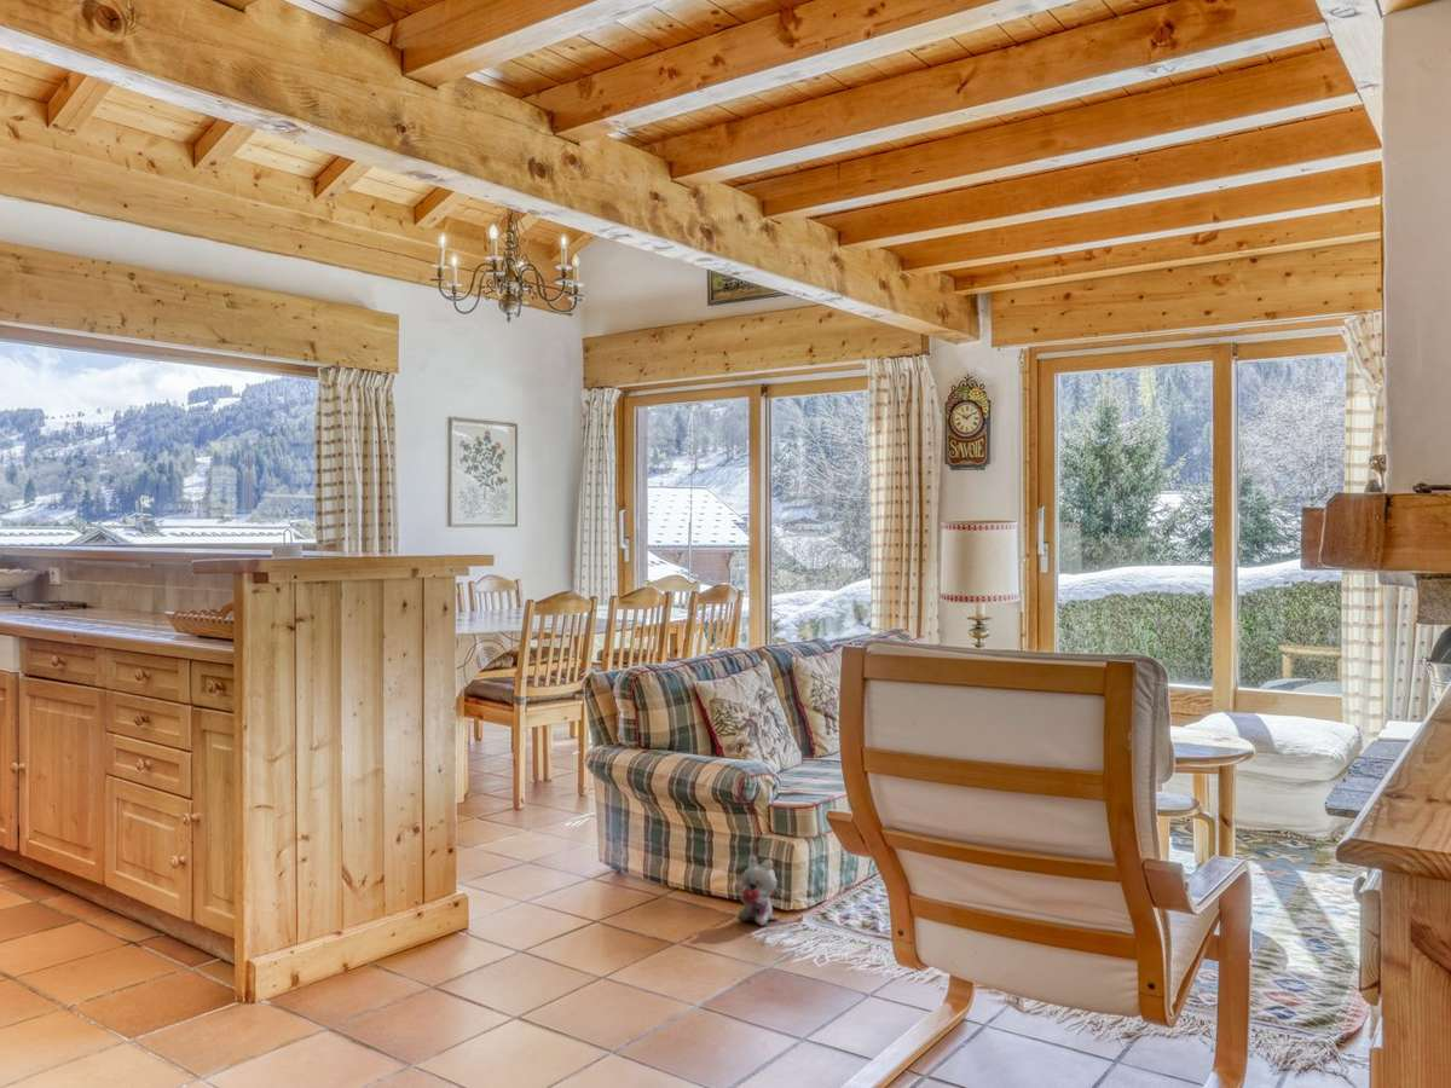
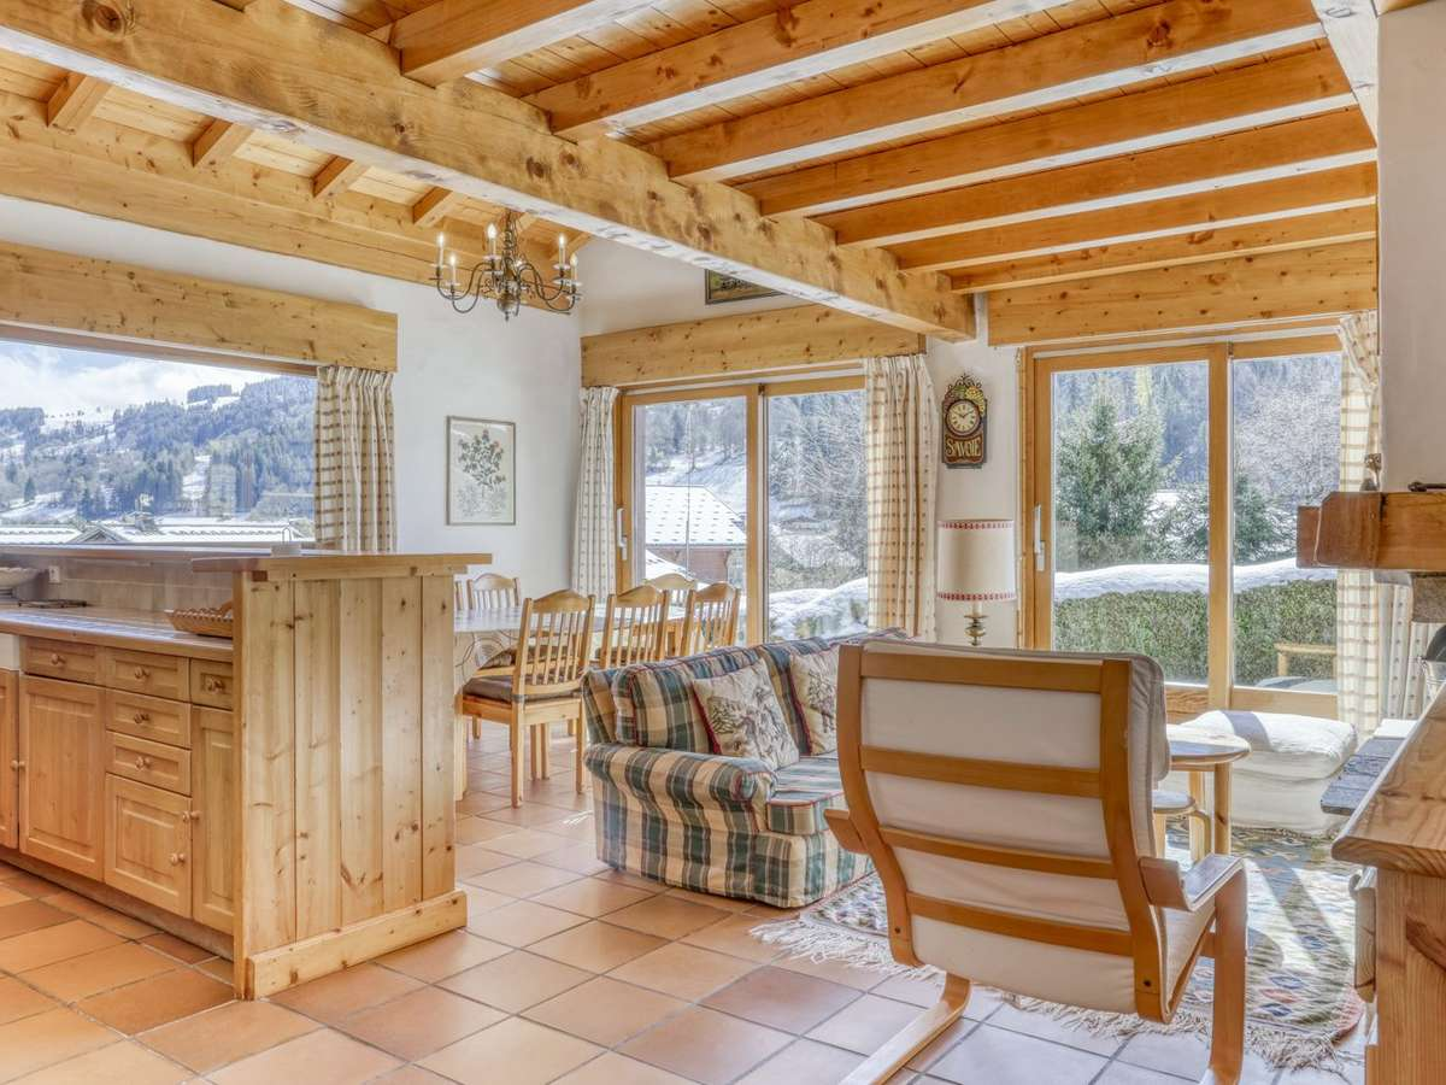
- plush toy (758, 889)
